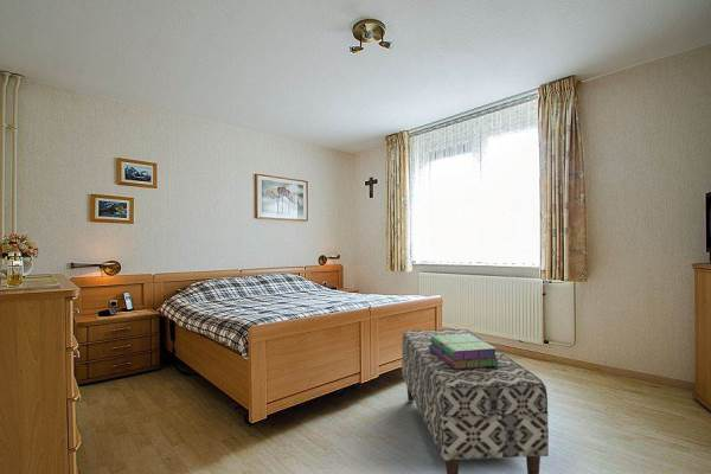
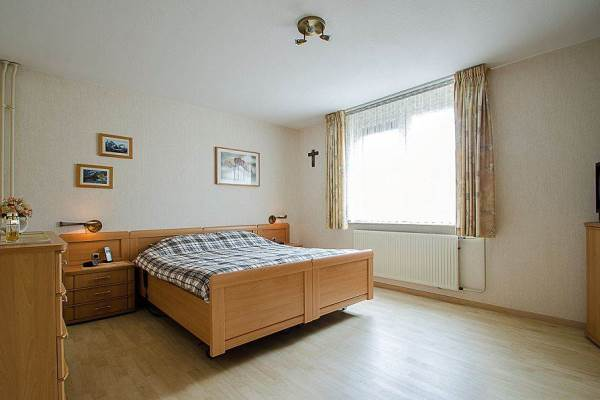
- bench (459, 391)
- stack of books (461, 348)
